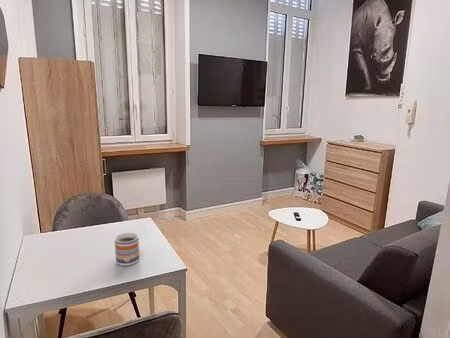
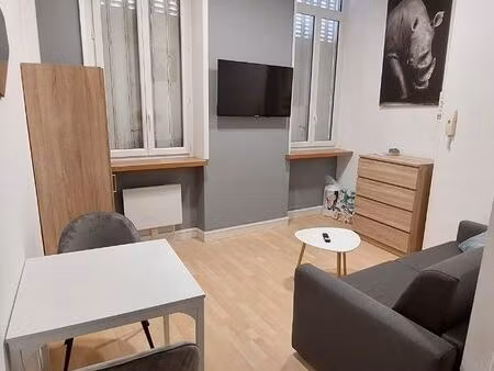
- mug (126, 247)
